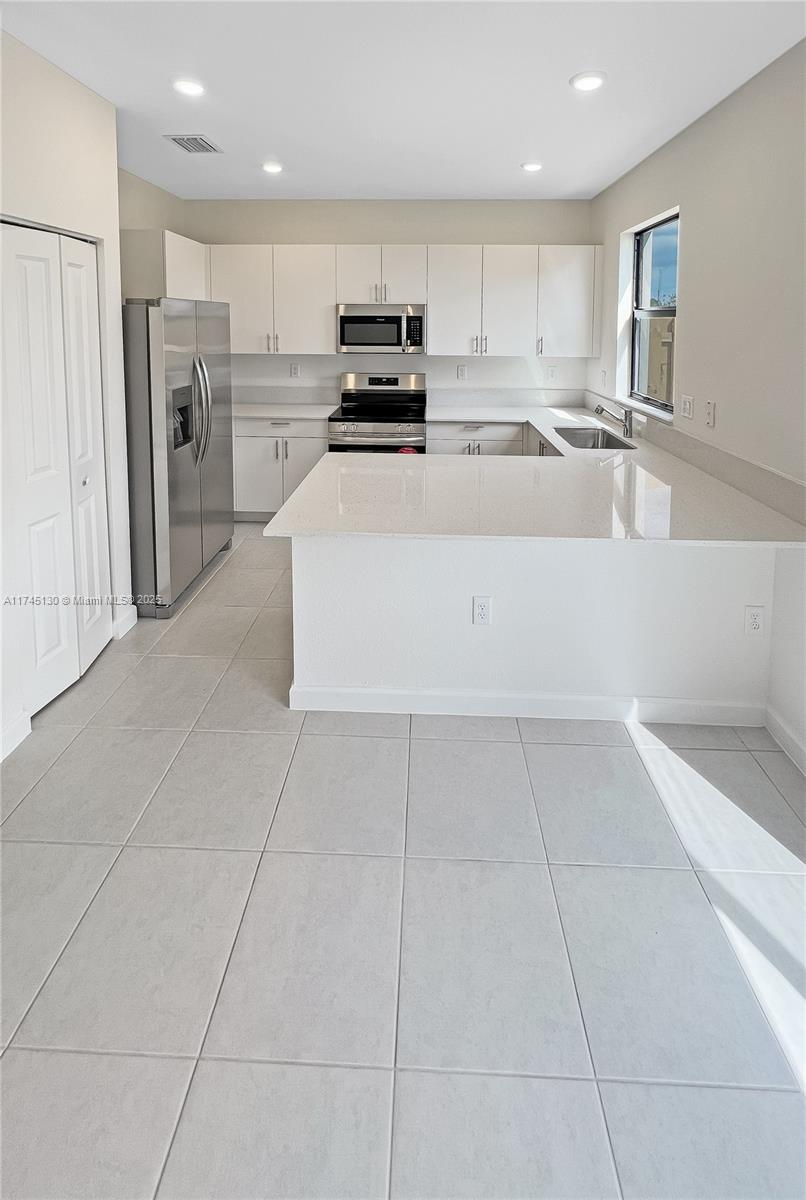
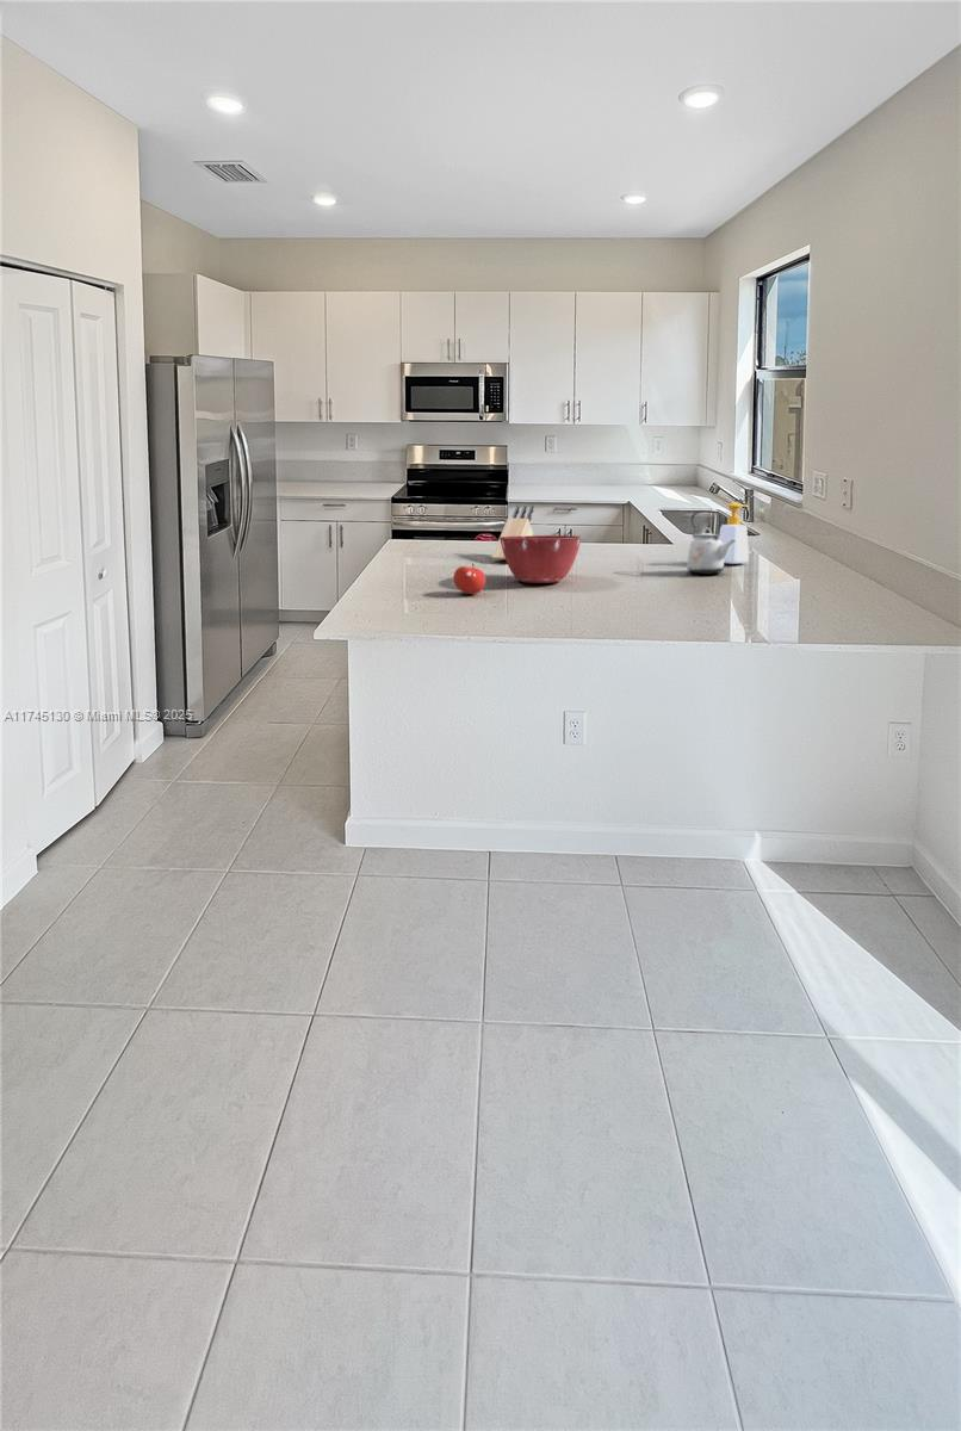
+ fruit (469, 578)
+ kettle (712, 541)
+ soap bottle (736, 532)
+ knife block (514, 531)
+ mixing bowl (539, 558)
